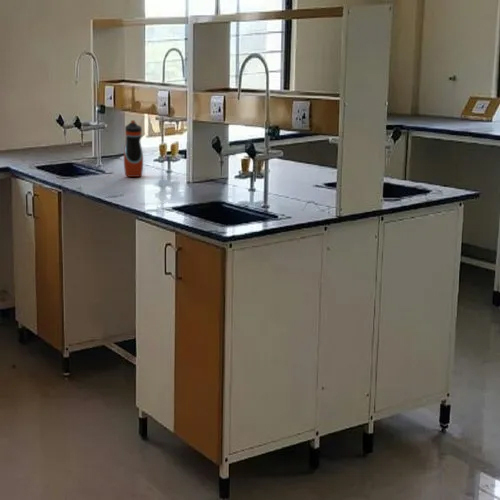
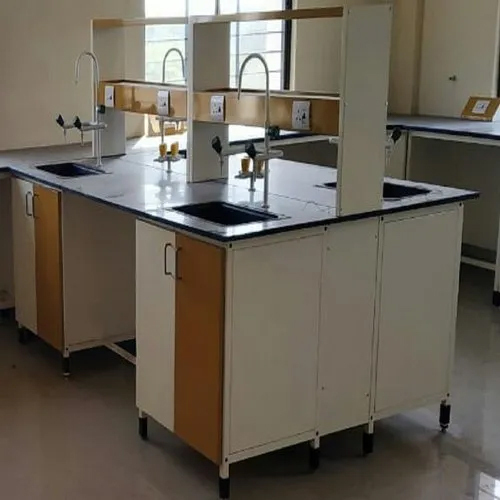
- water bottle (133, 148)
